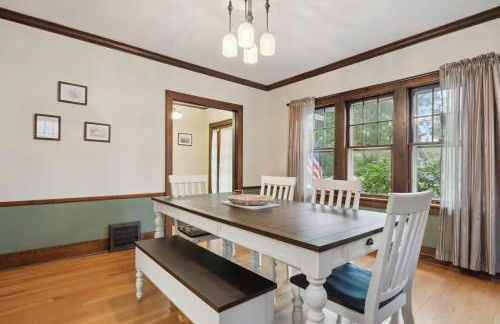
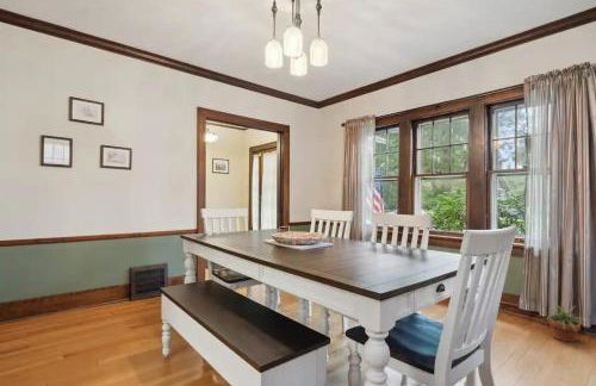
+ potted plant (564, 322)
